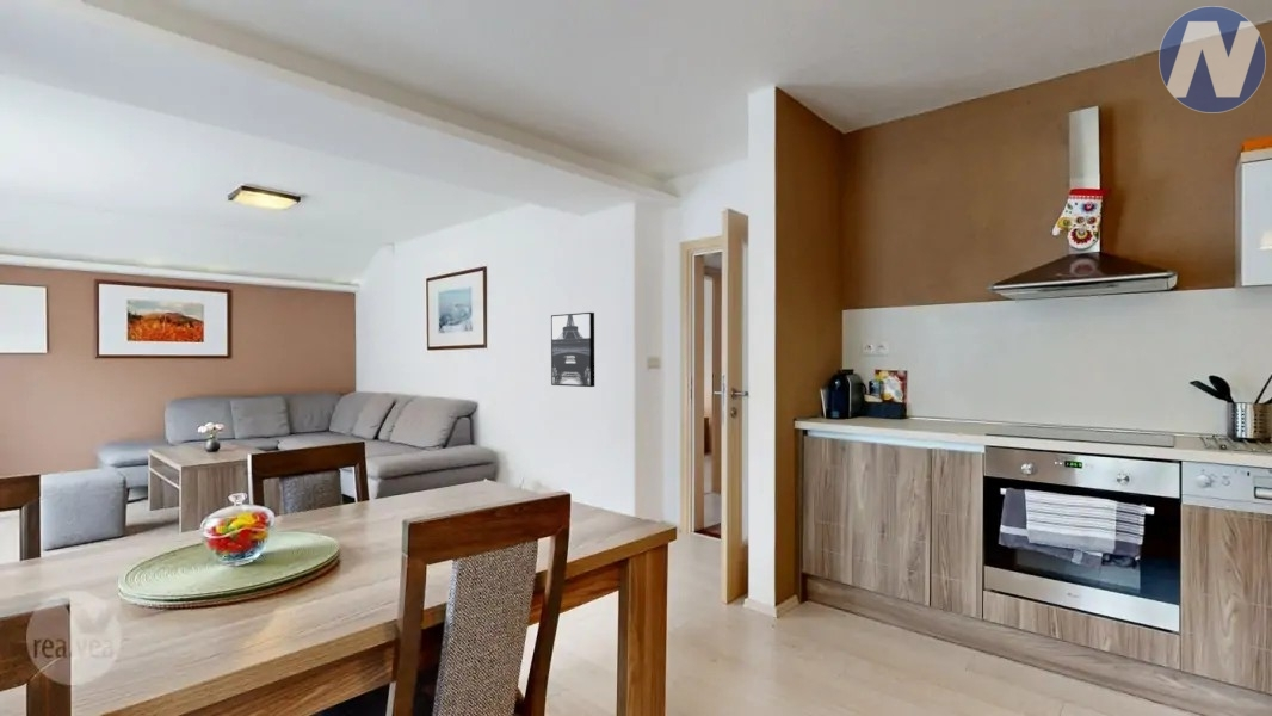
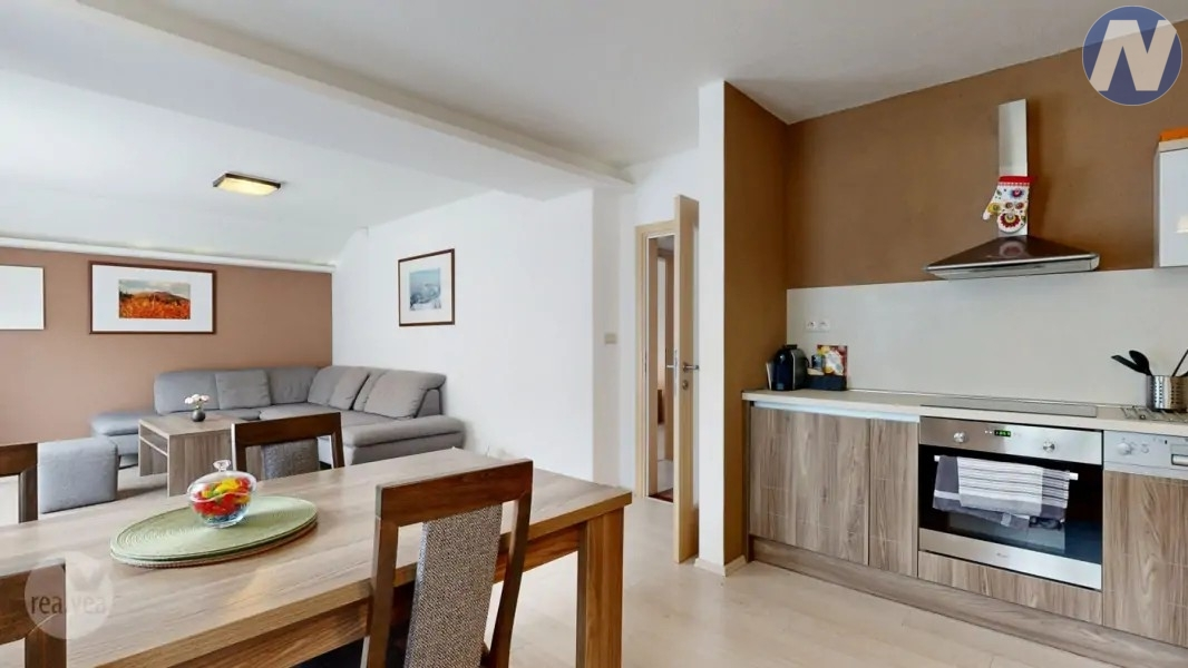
- wall art (572, 350)
